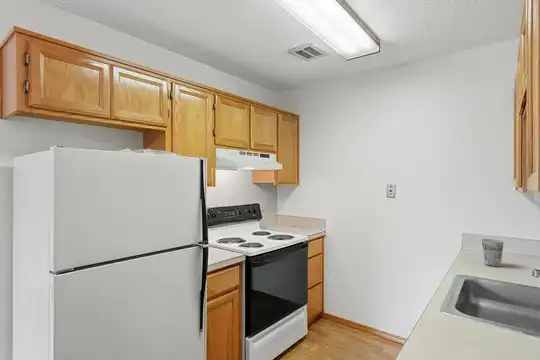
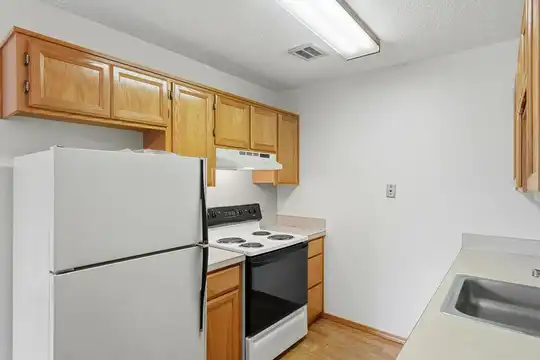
- cup (492, 252)
